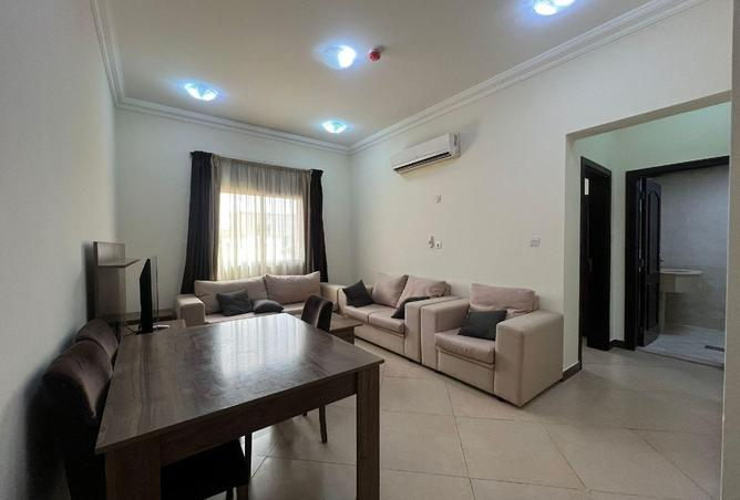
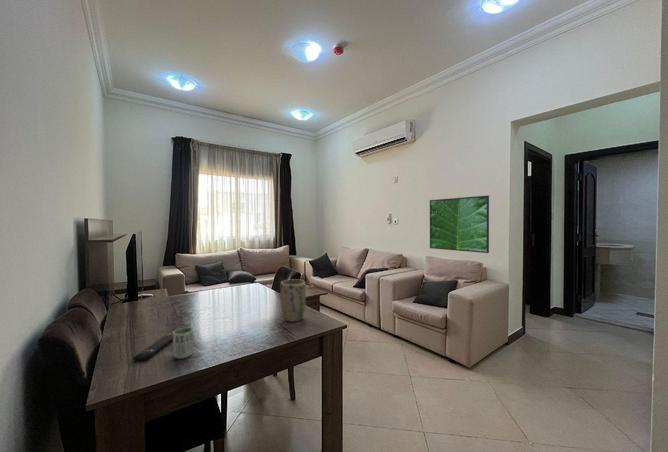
+ plant pot (293, 300)
+ remote control (159, 345)
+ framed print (456, 224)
+ cup (183, 343)
